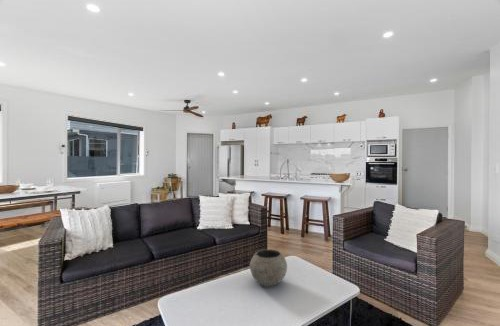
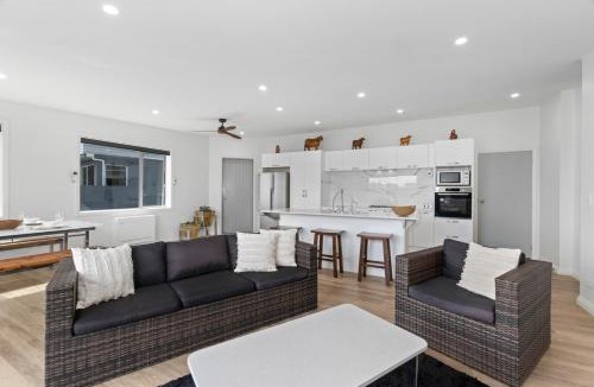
- bowl (268, 267)
